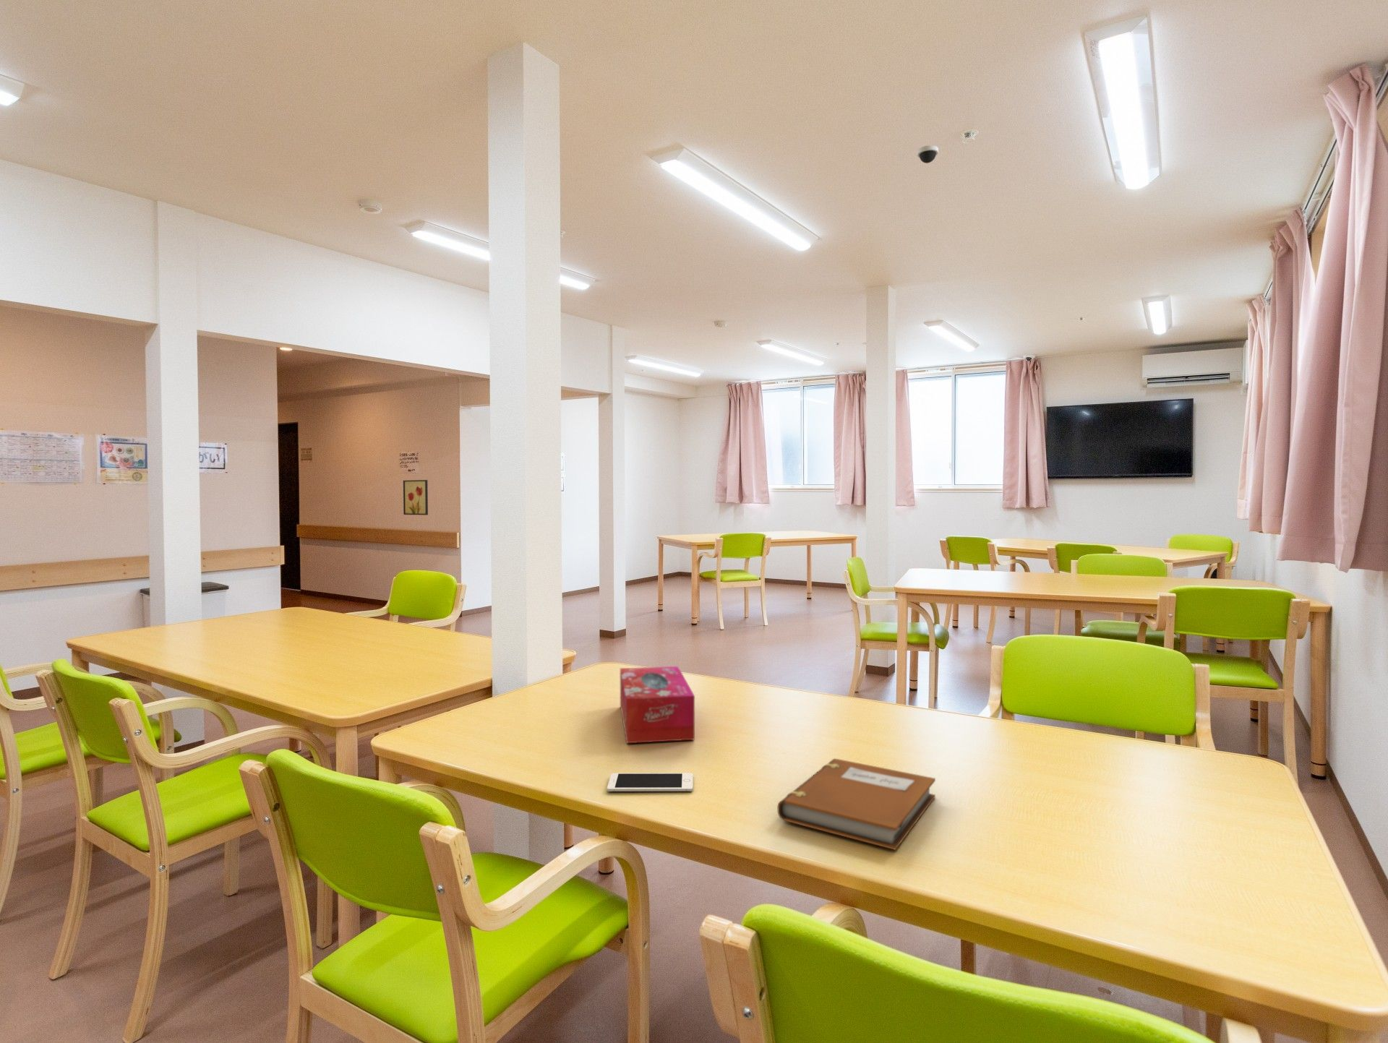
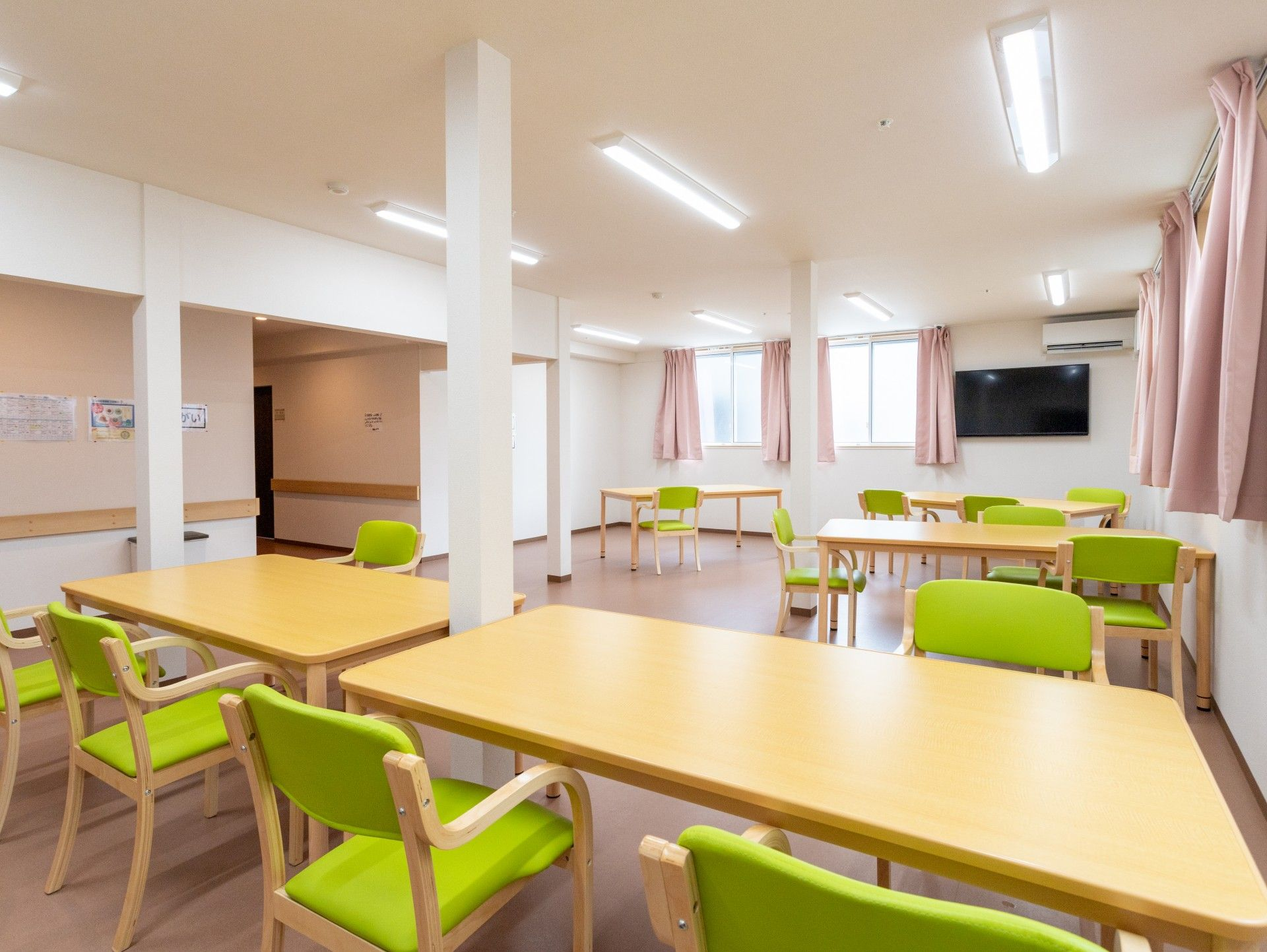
- dome security camera (928, 157)
- cell phone (651, 782)
- wall art (415, 497)
- notebook (860, 796)
- tissue box (654, 701)
